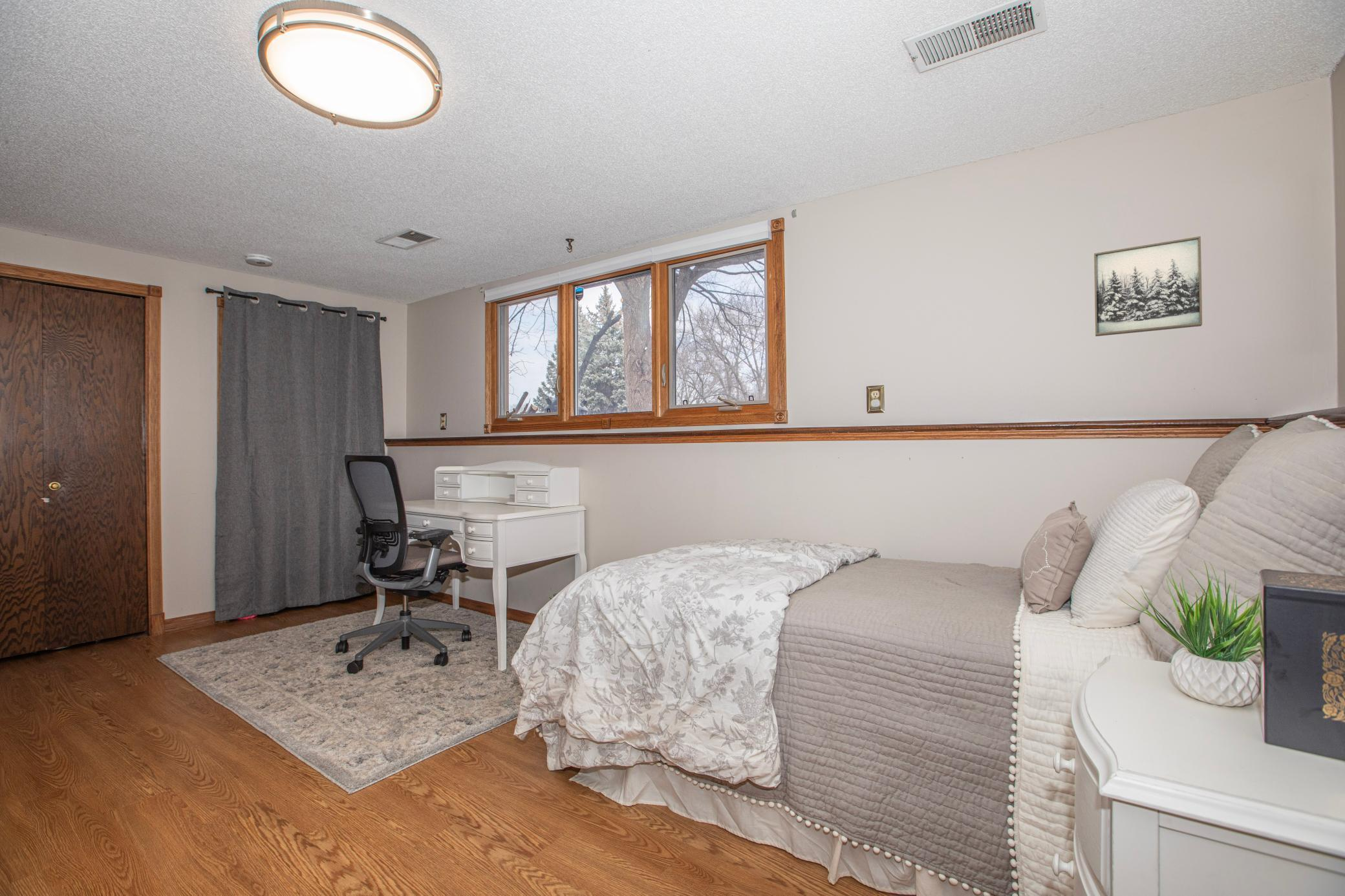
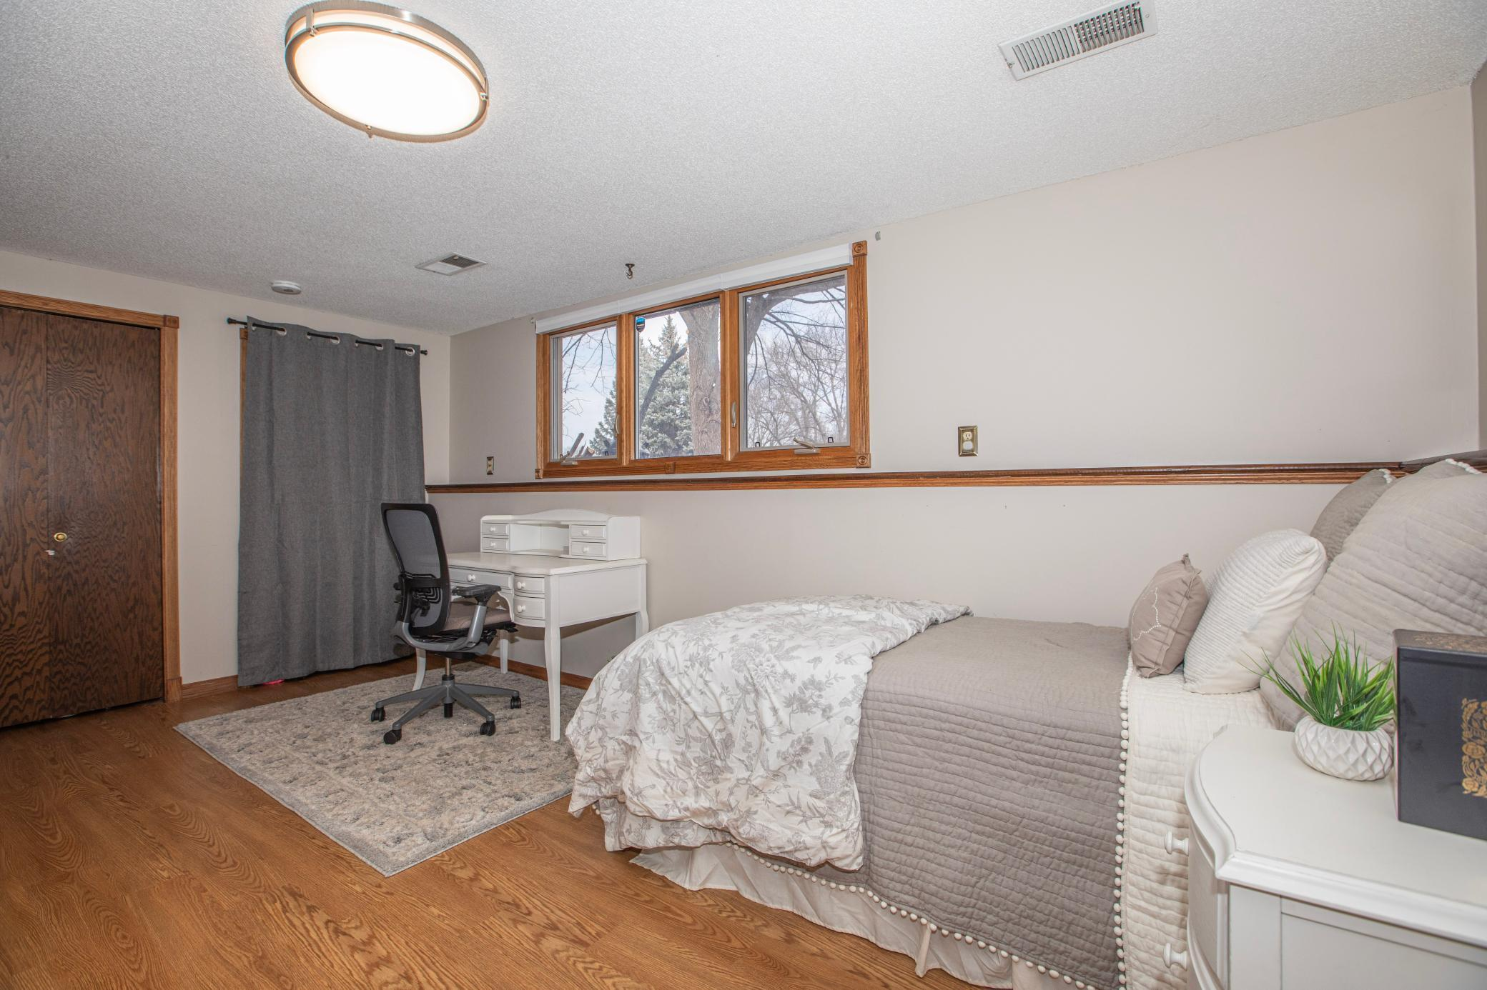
- wall art (1145, 288)
